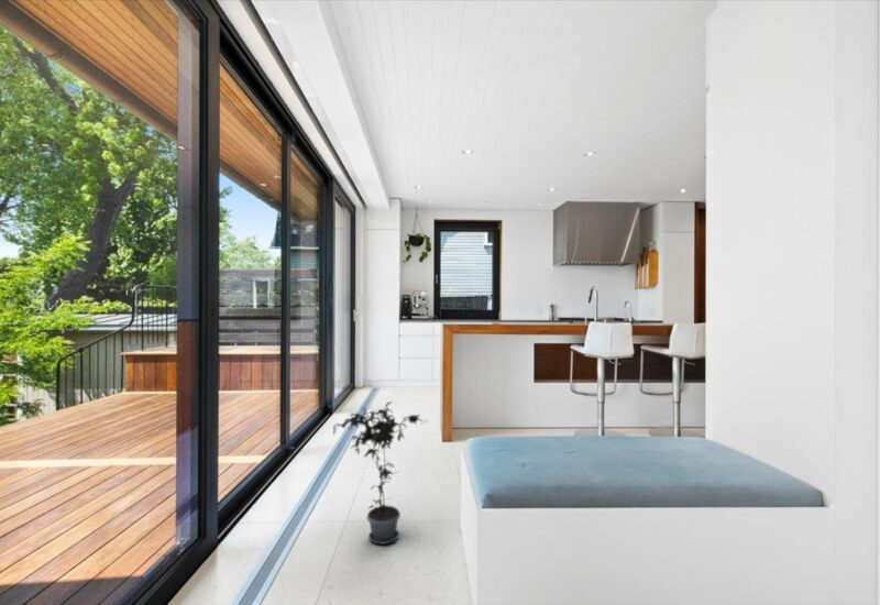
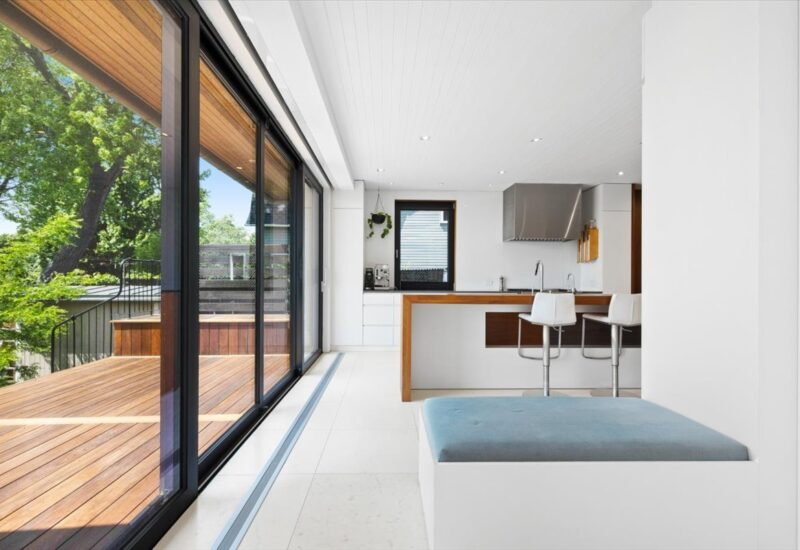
- potted plant (381, 469)
